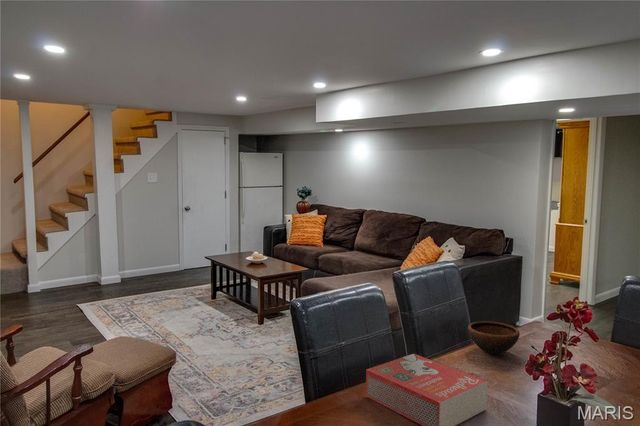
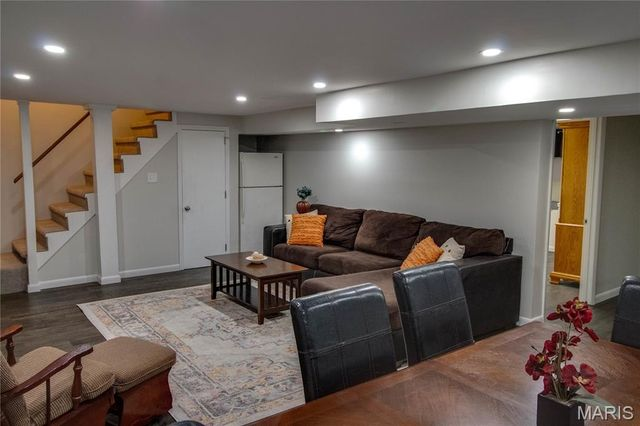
- bowl (492, 340)
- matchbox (424, 388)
